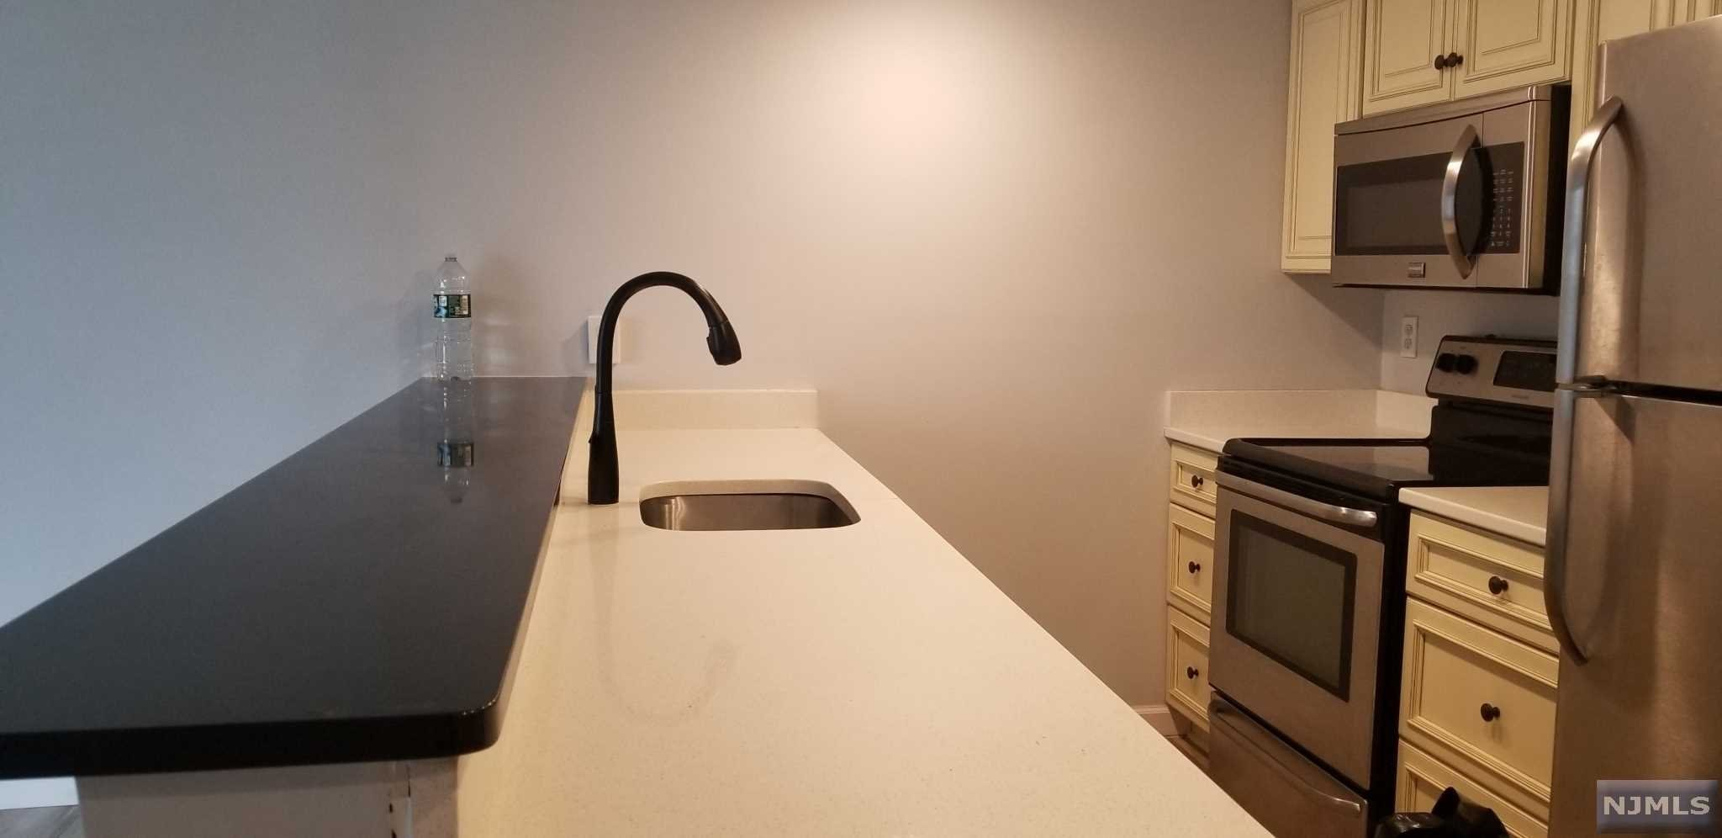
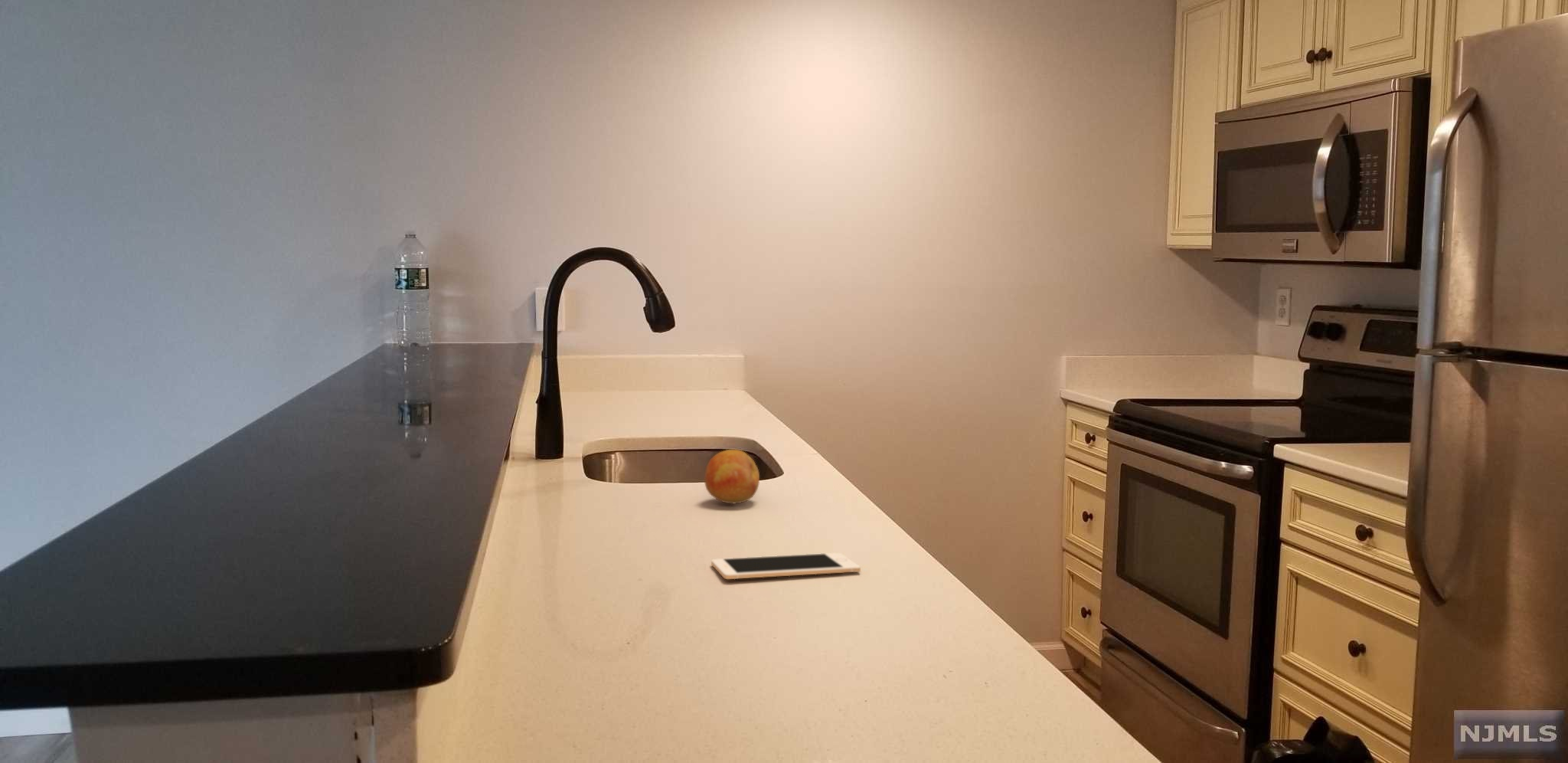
+ cell phone (785, 565)
+ fruit (732, 476)
